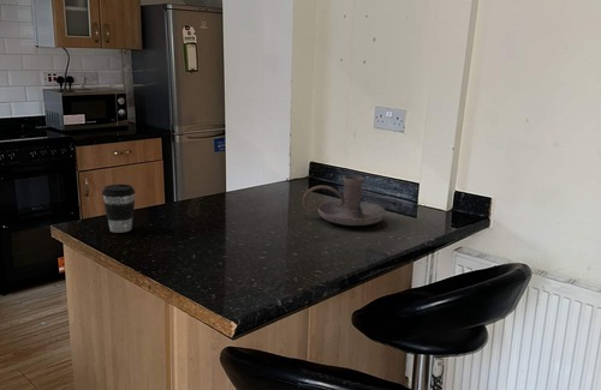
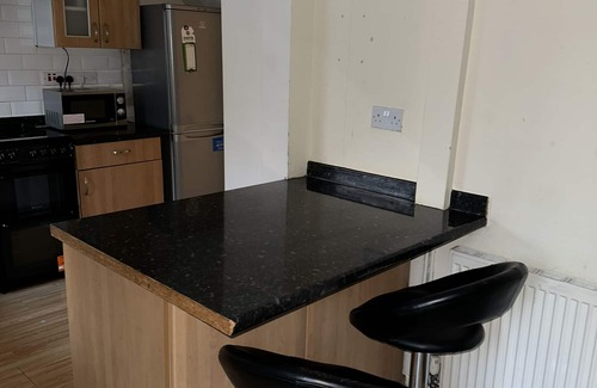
- coffee cup (119, 208)
- candle holder (344, 198)
